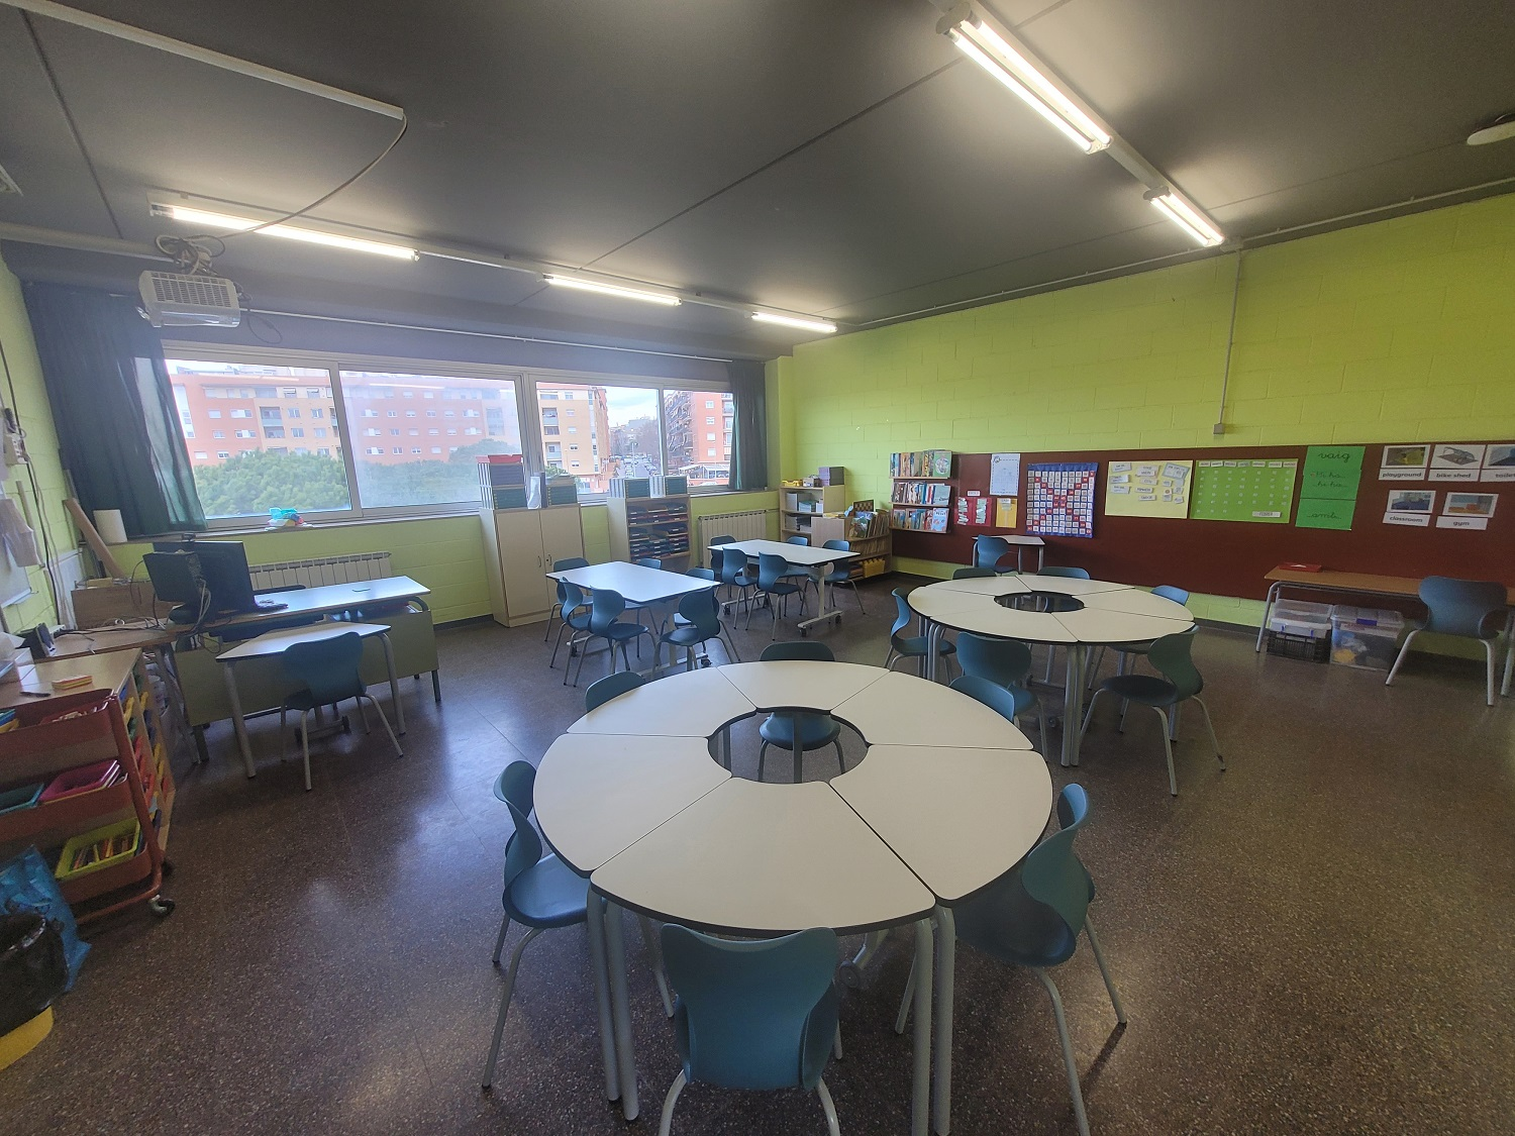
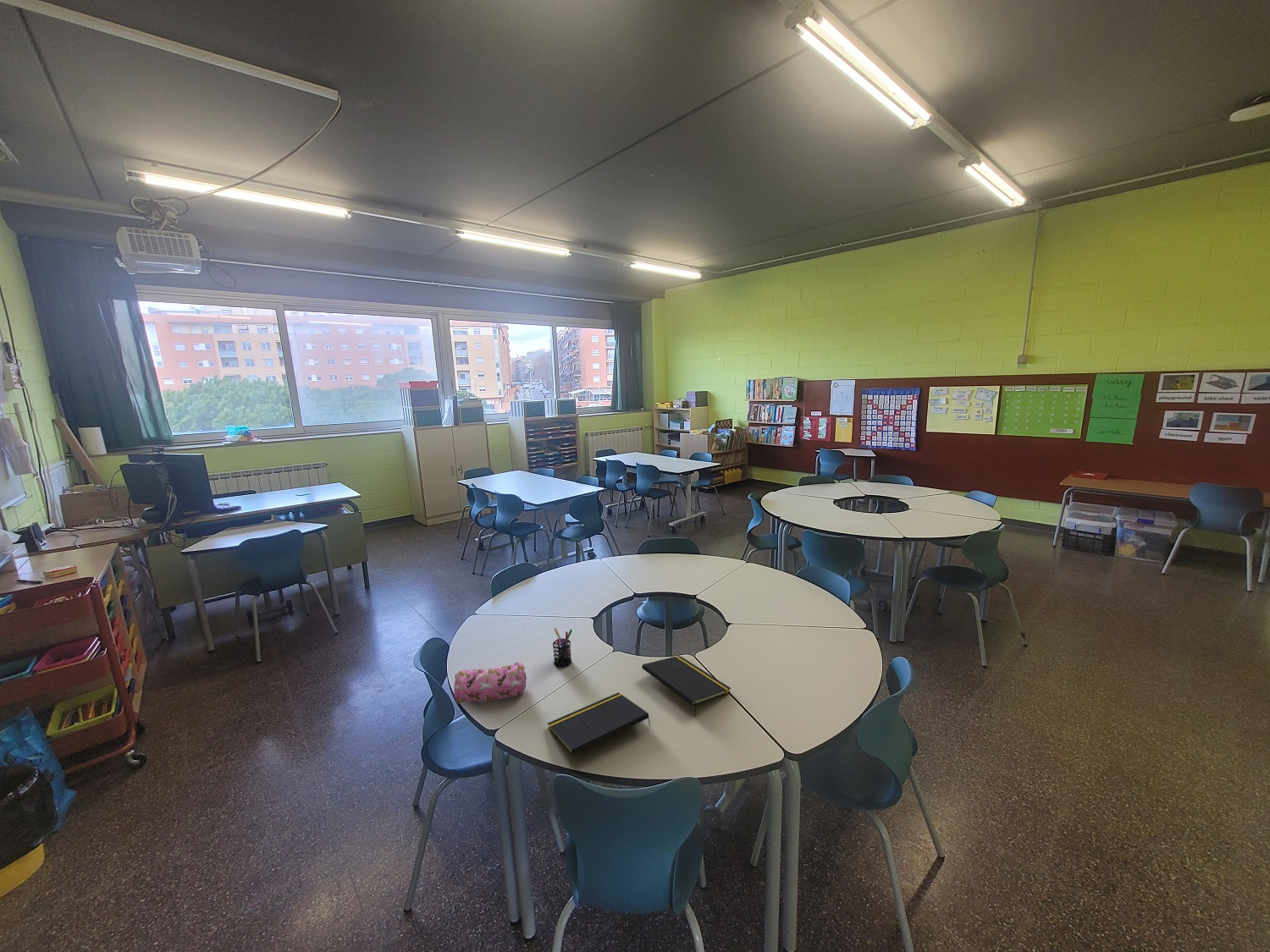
+ pen holder (564, 645)
+ pencil case (489, 682)
+ notepad (597, 720)
+ notepad (685, 678)
